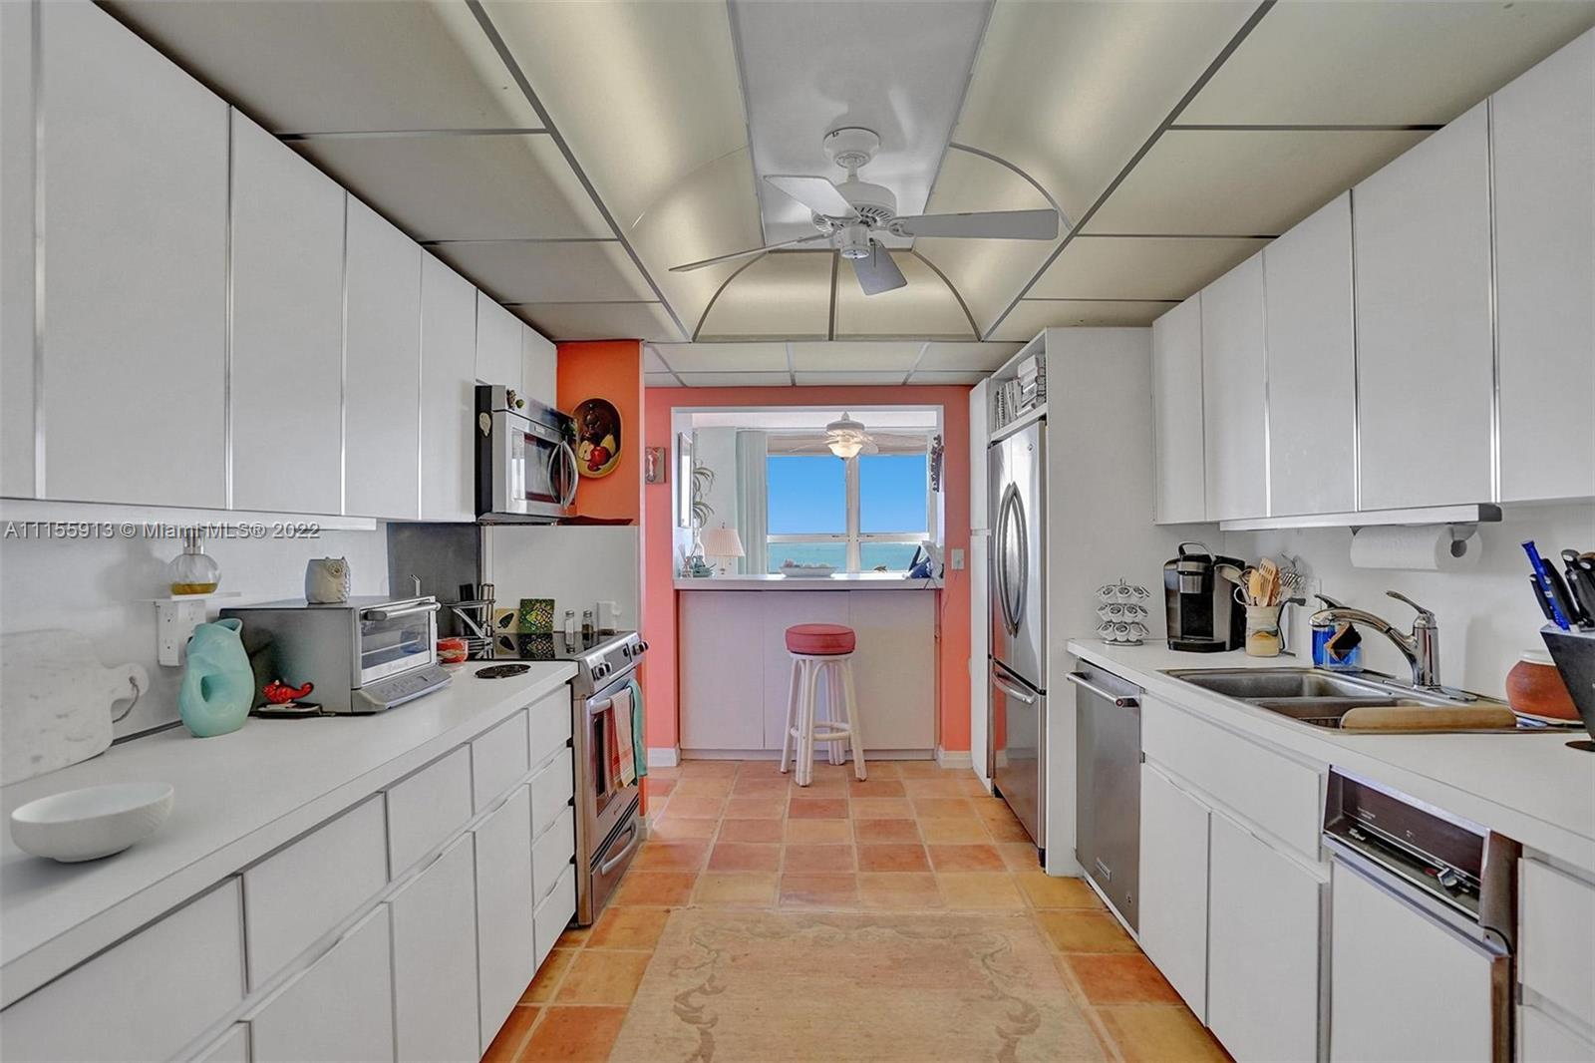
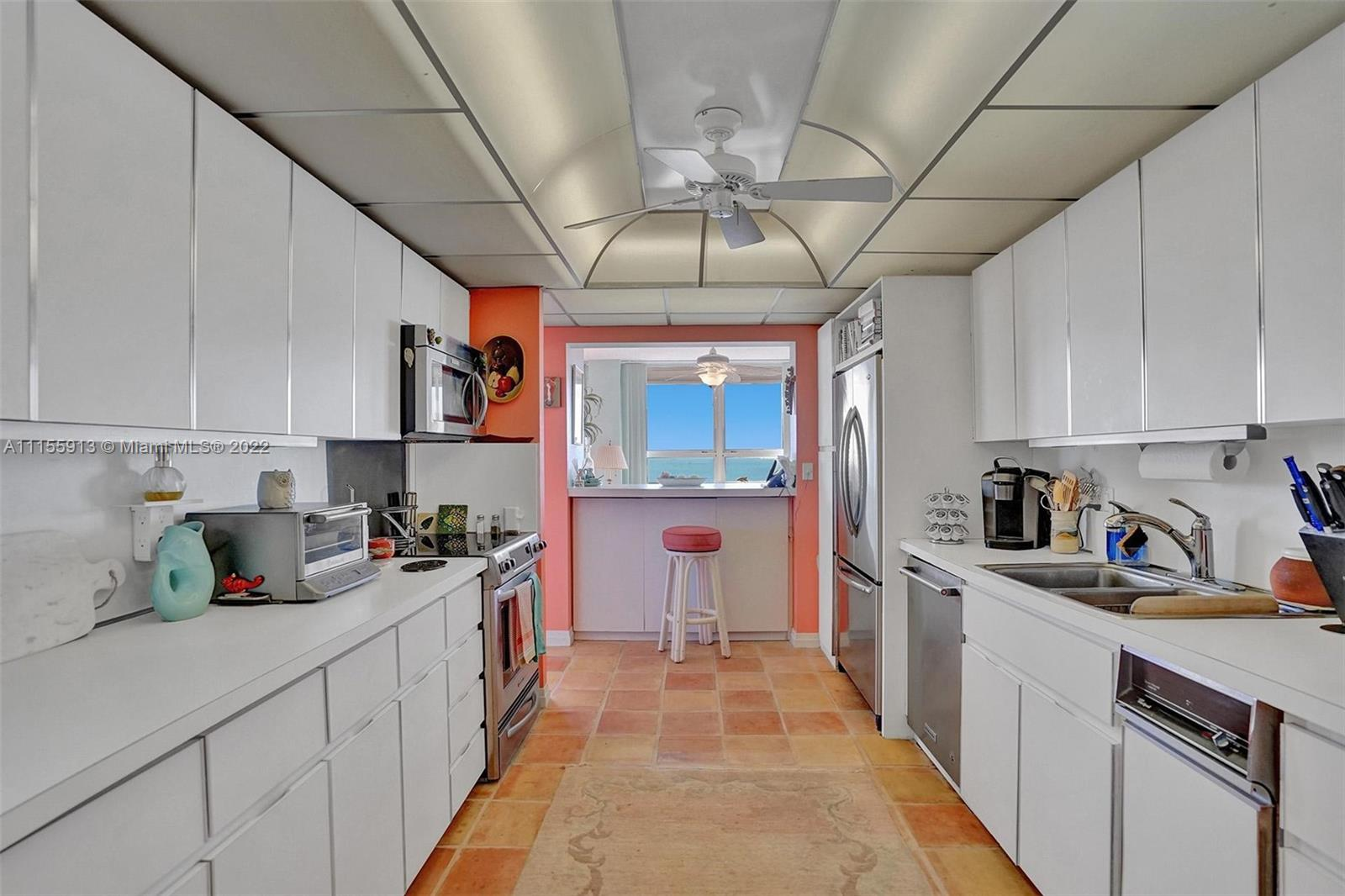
- cereal bowl (96, 823)
